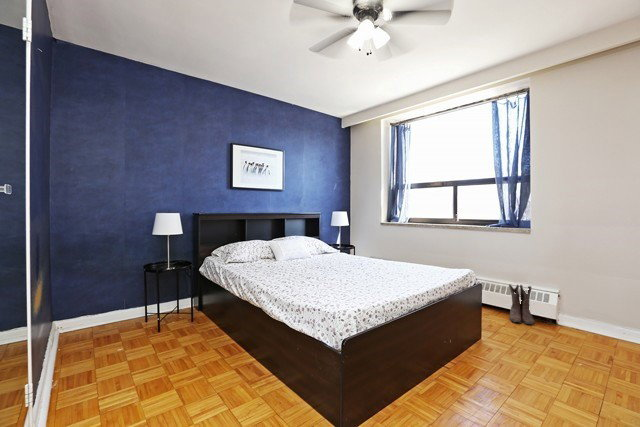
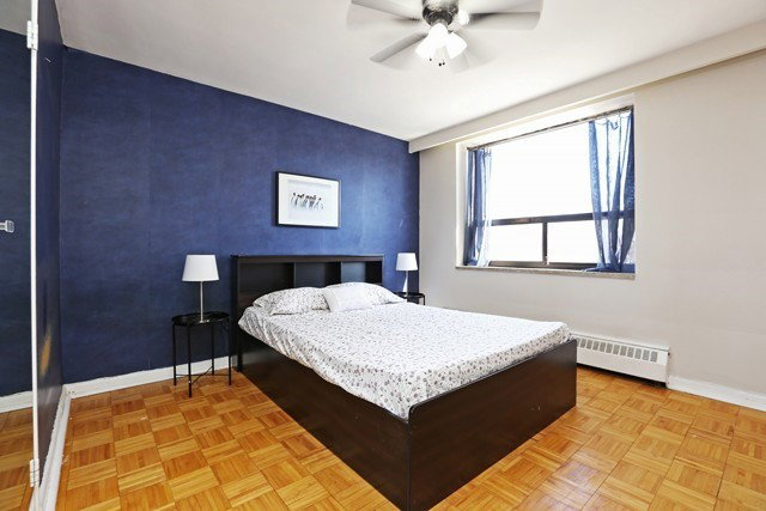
- boots (521, 302)
